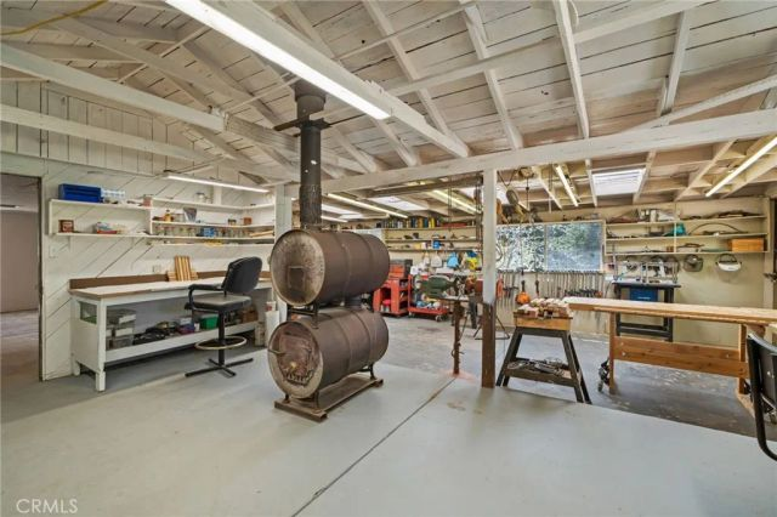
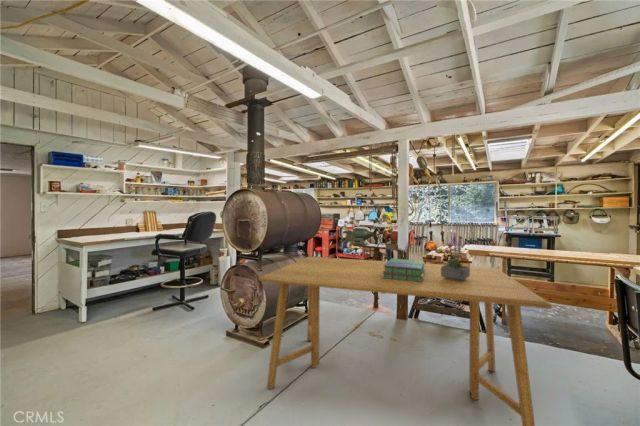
+ stack of books (404, 268)
+ potted plant (455, 254)
+ dining table (385, 293)
